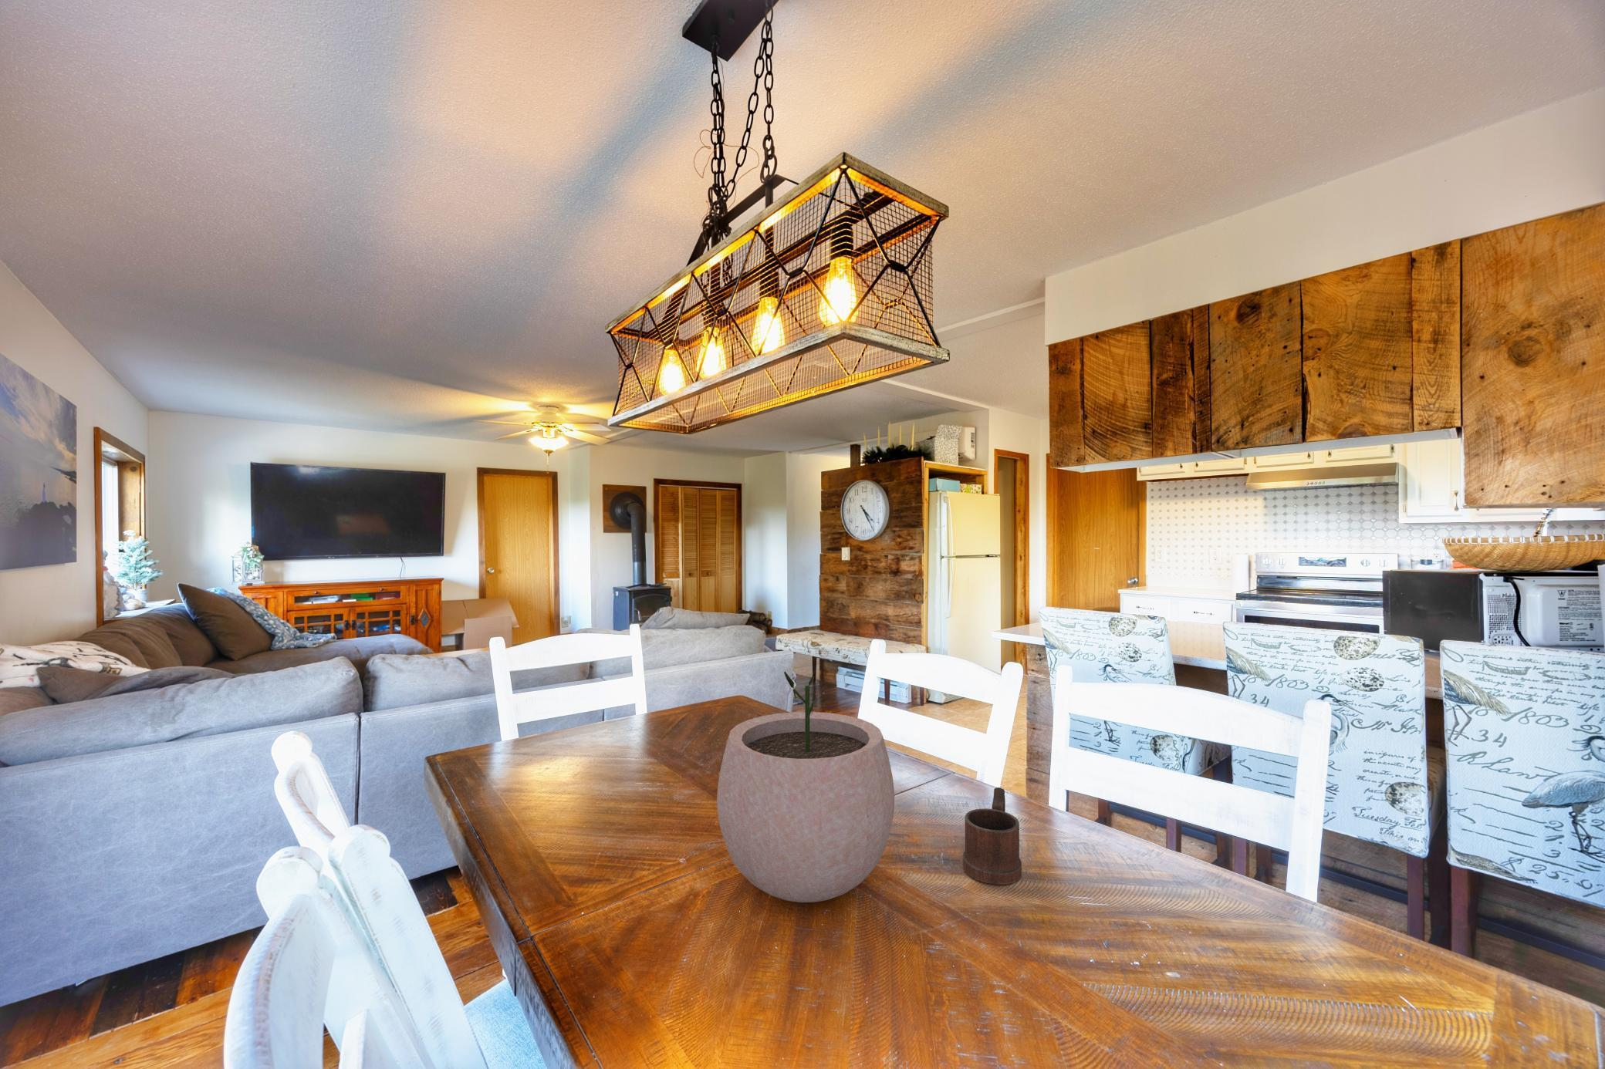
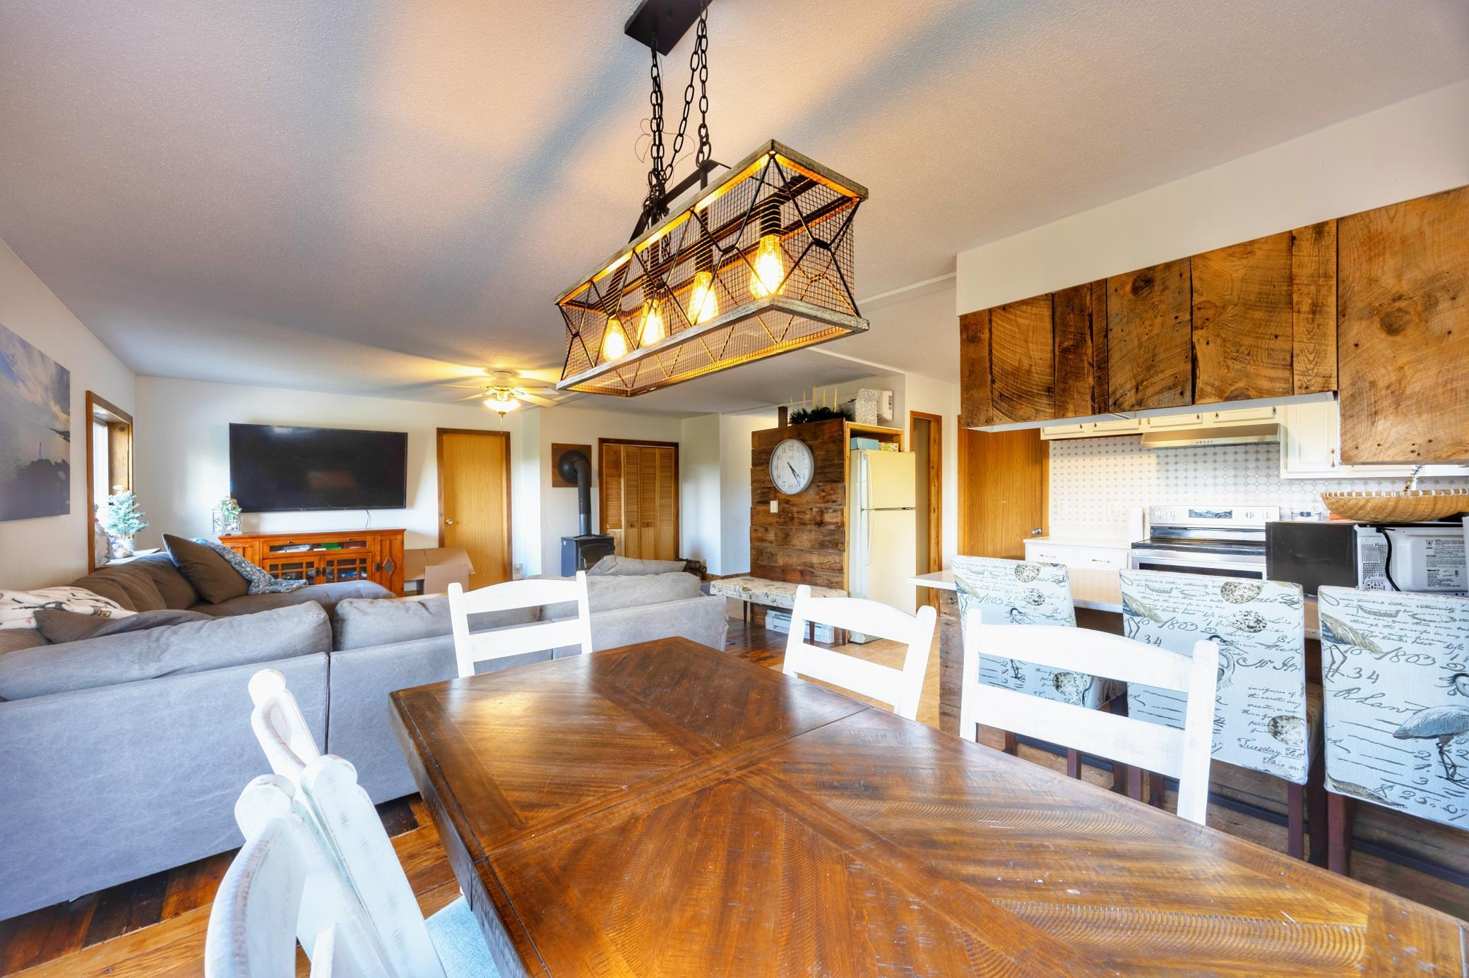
- mug (994, 832)
- plant pot (805, 776)
